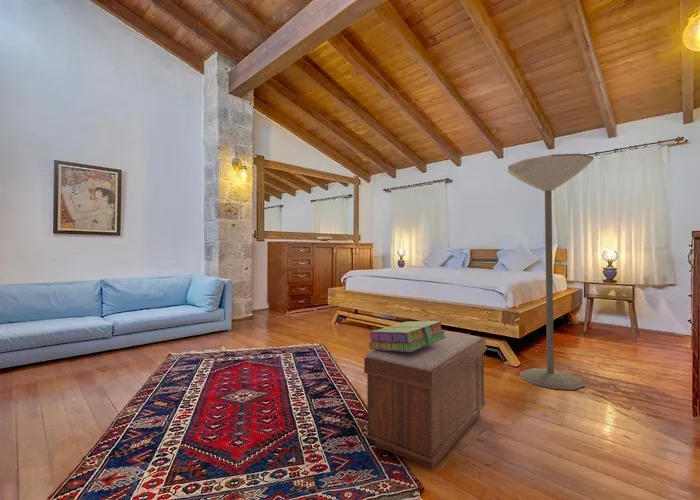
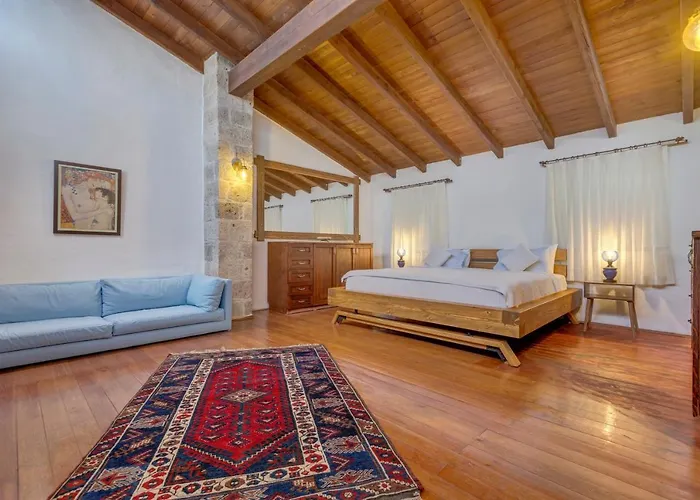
- floor lamp (549, 271)
- stack of books (408, 337)
- bench (430, 384)
